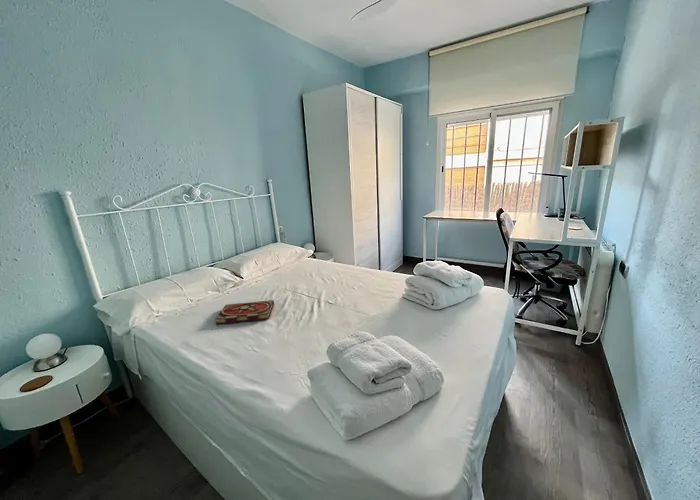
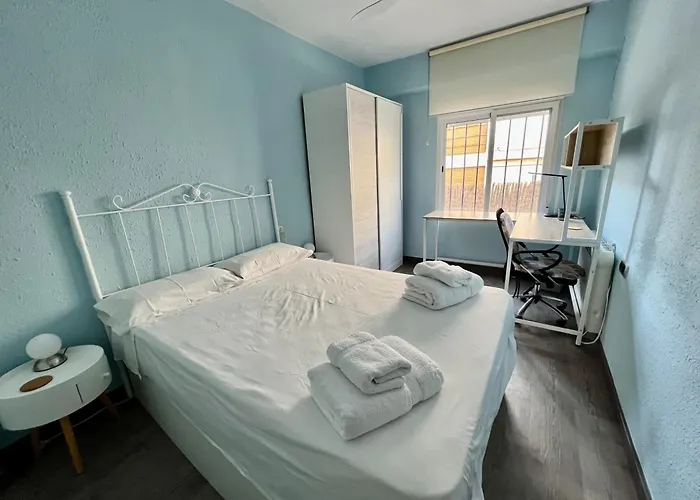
- book (246, 310)
